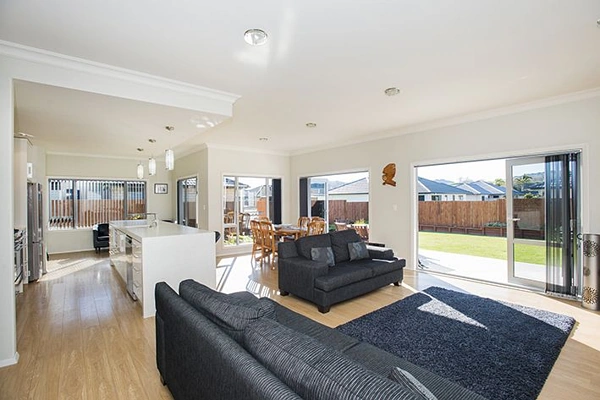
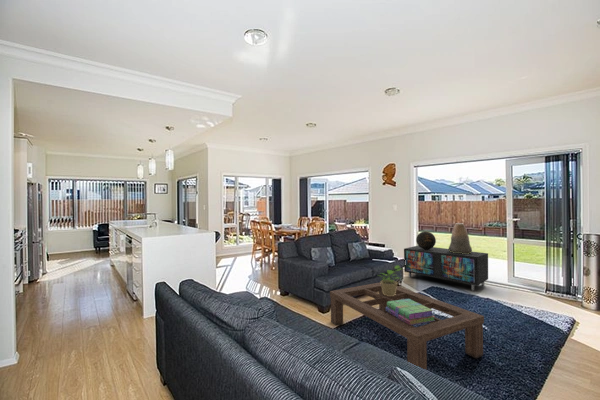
+ storage cabinet (444, 265)
+ stack of books (409, 310)
+ decorative urn (459, 238)
+ decorative globe (425, 240)
+ potted plant (388, 280)
+ coffee table (397, 319)
